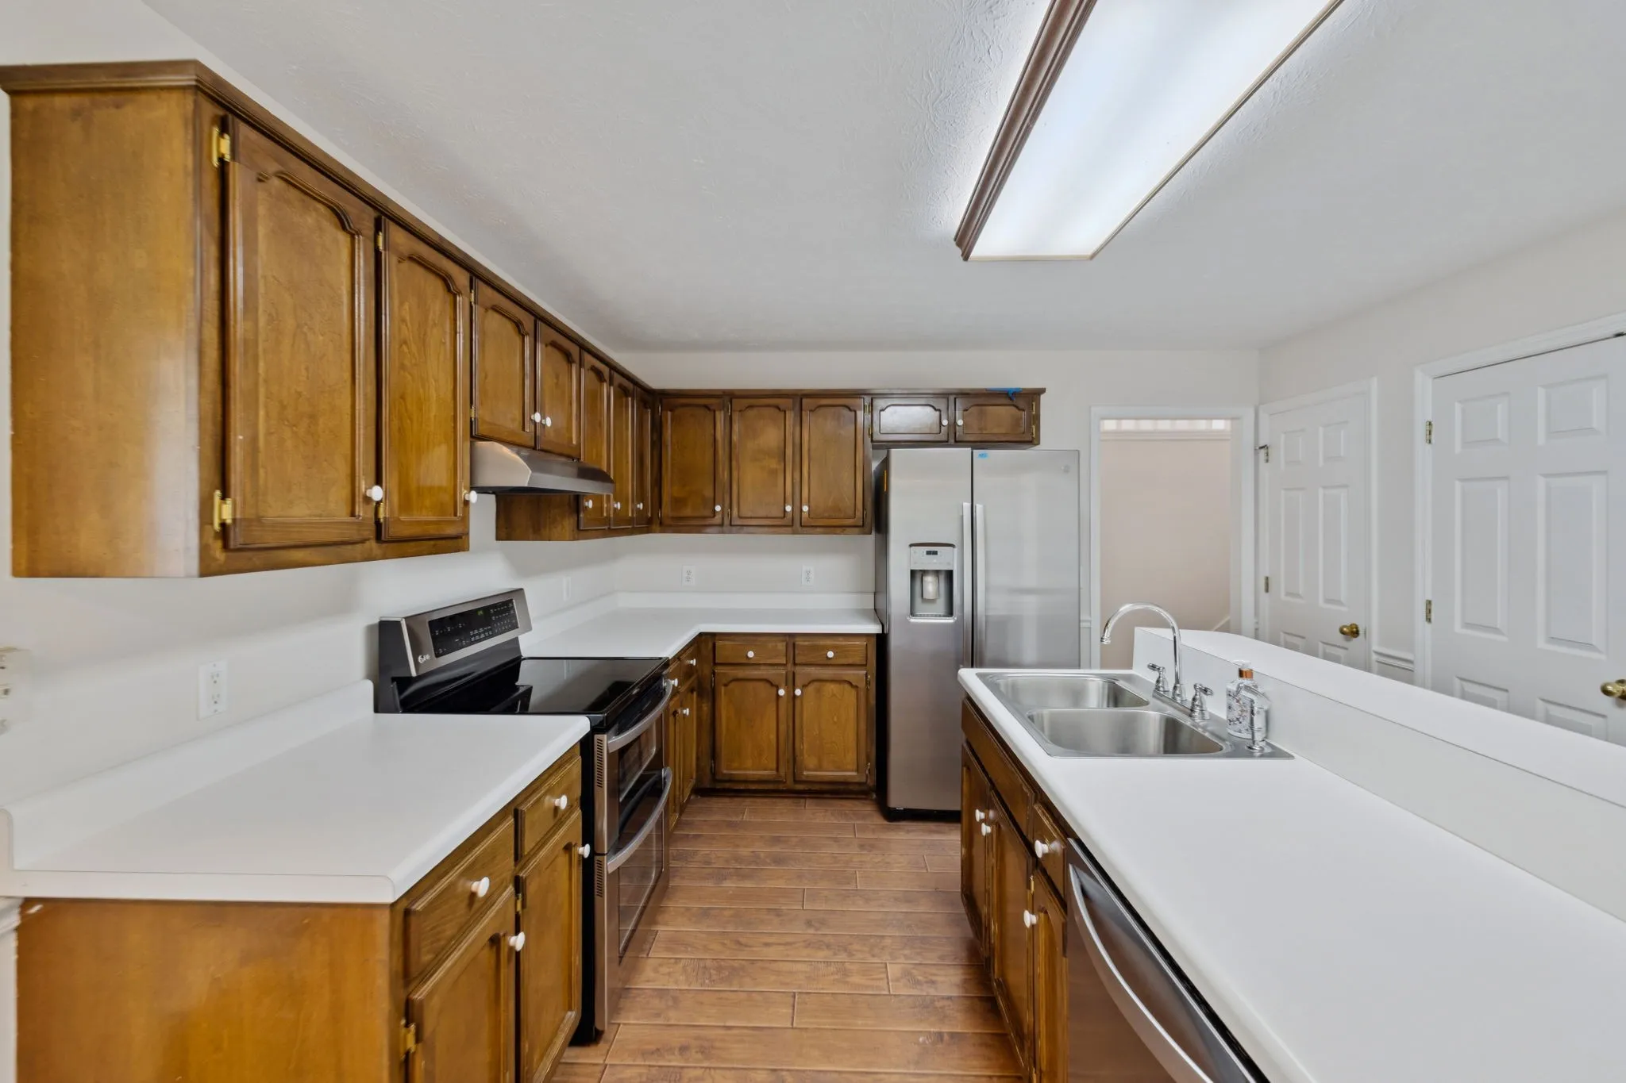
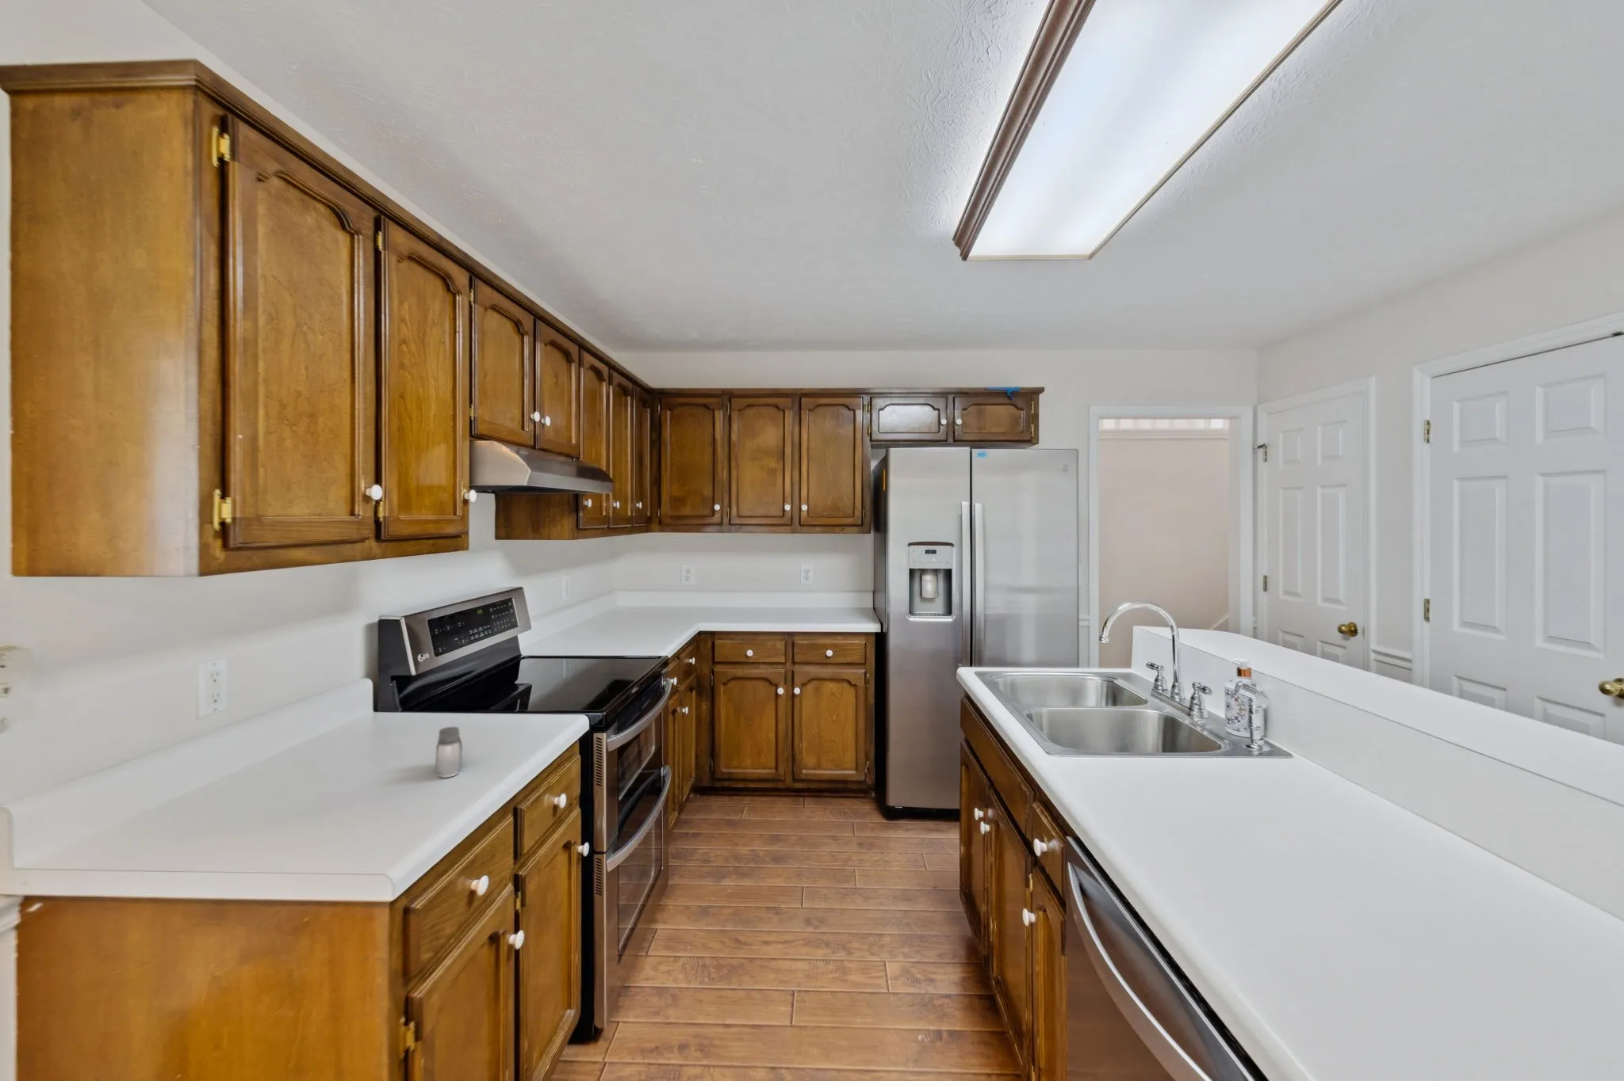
+ salt and pepper shaker (449, 750)
